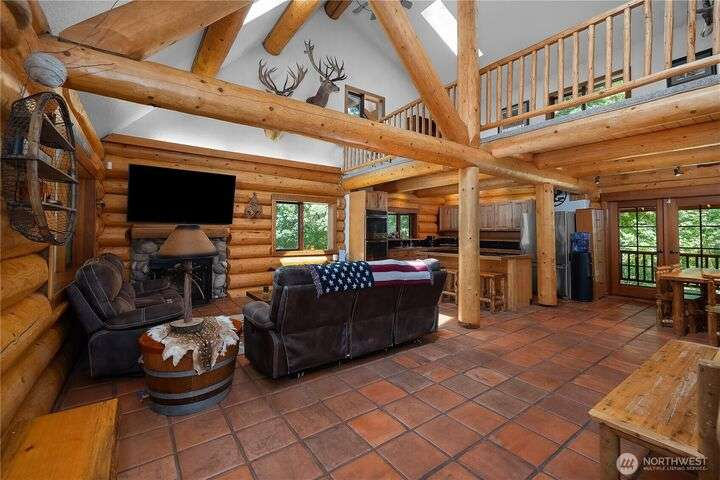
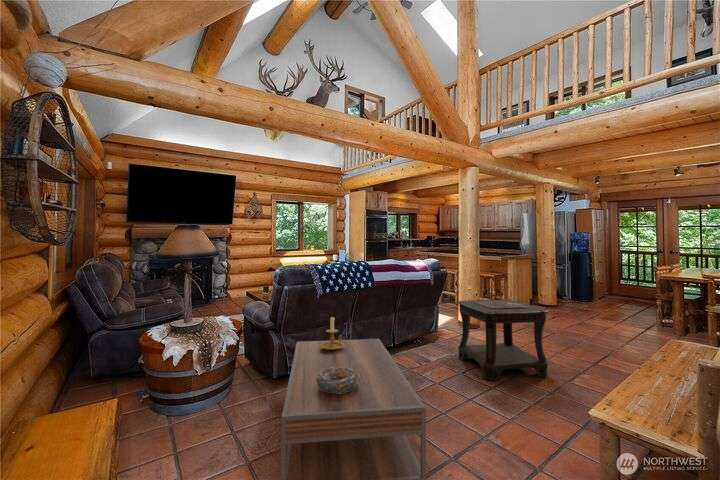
+ candle holder (332, 331)
+ coffee table (347, 398)
+ decorative bowl (338, 379)
+ side table (495, 334)
